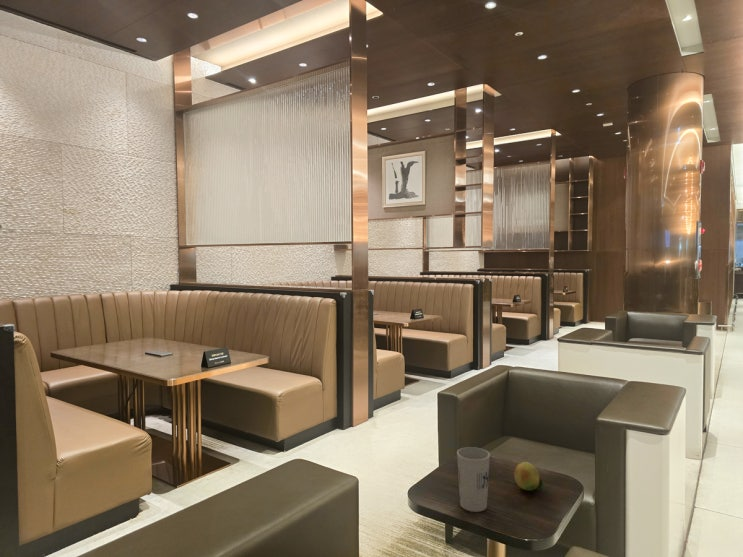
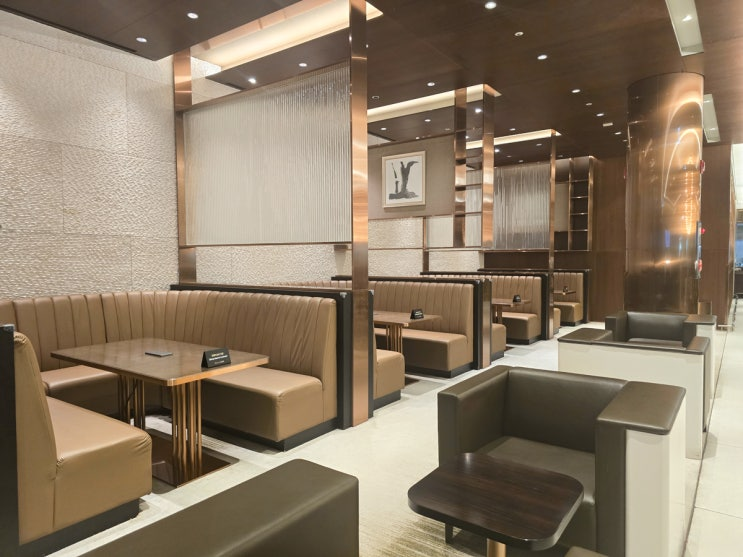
- cup (473, 479)
- fruit (527, 475)
